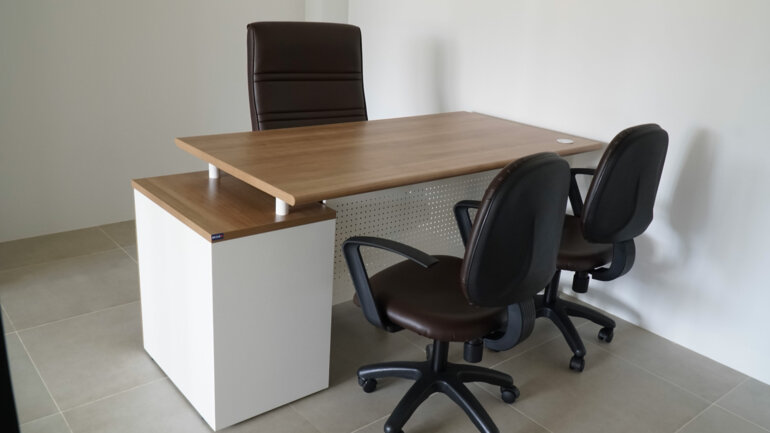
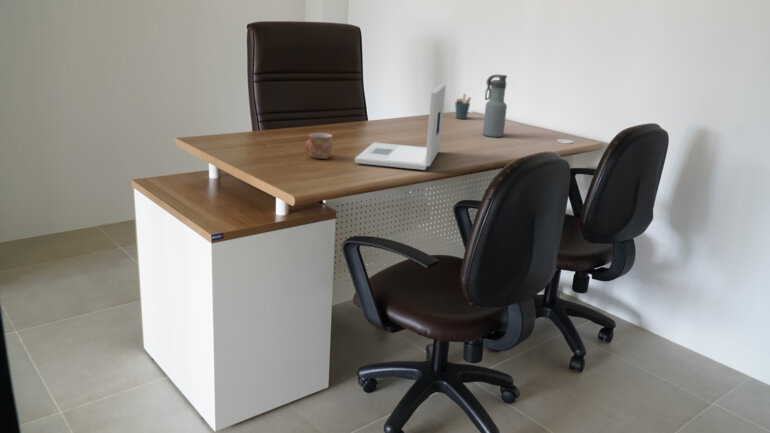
+ laptop (395, 144)
+ mug (317, 146)
+ water bottle (495, 105)
+ pen holder (462, 106)
